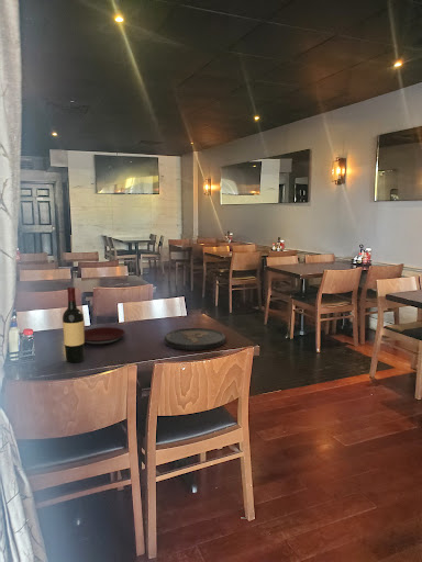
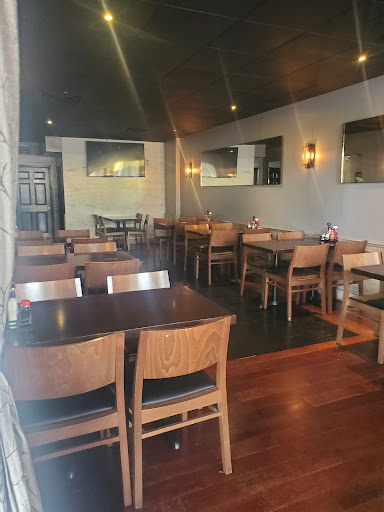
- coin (195, 338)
- wine bottle (73, 324)
- plate (101, 336)
